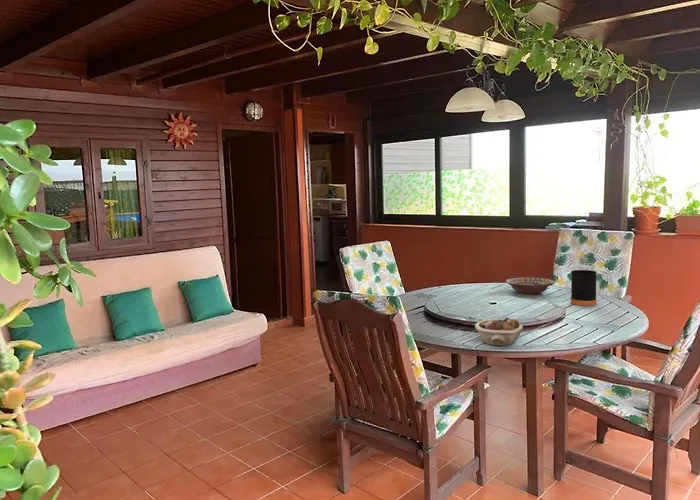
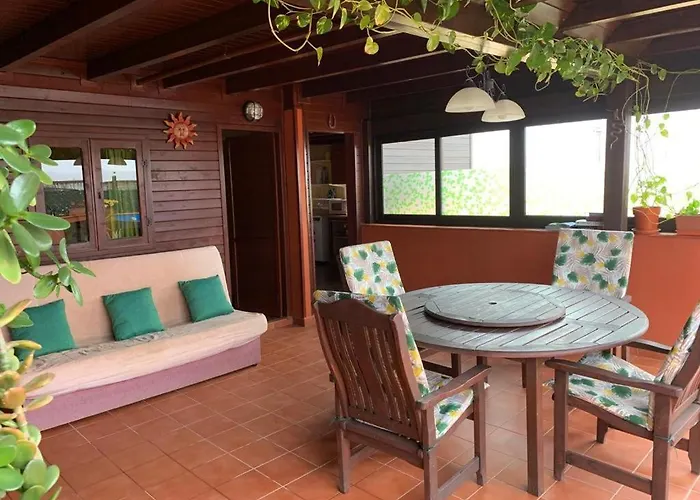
- succulent planter (498, 329)
- bottle (583, 280)
- decorative bowl (529, 286)
